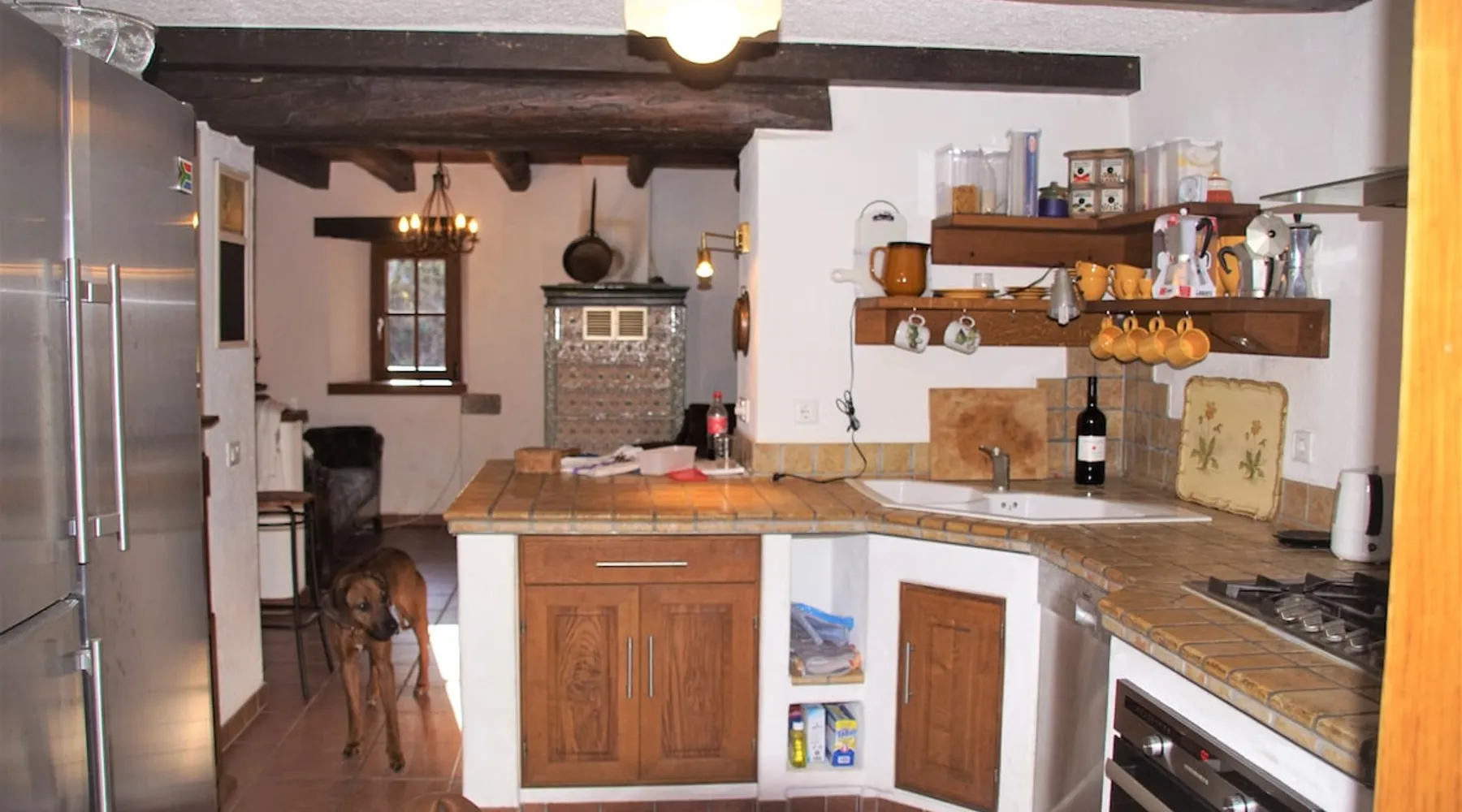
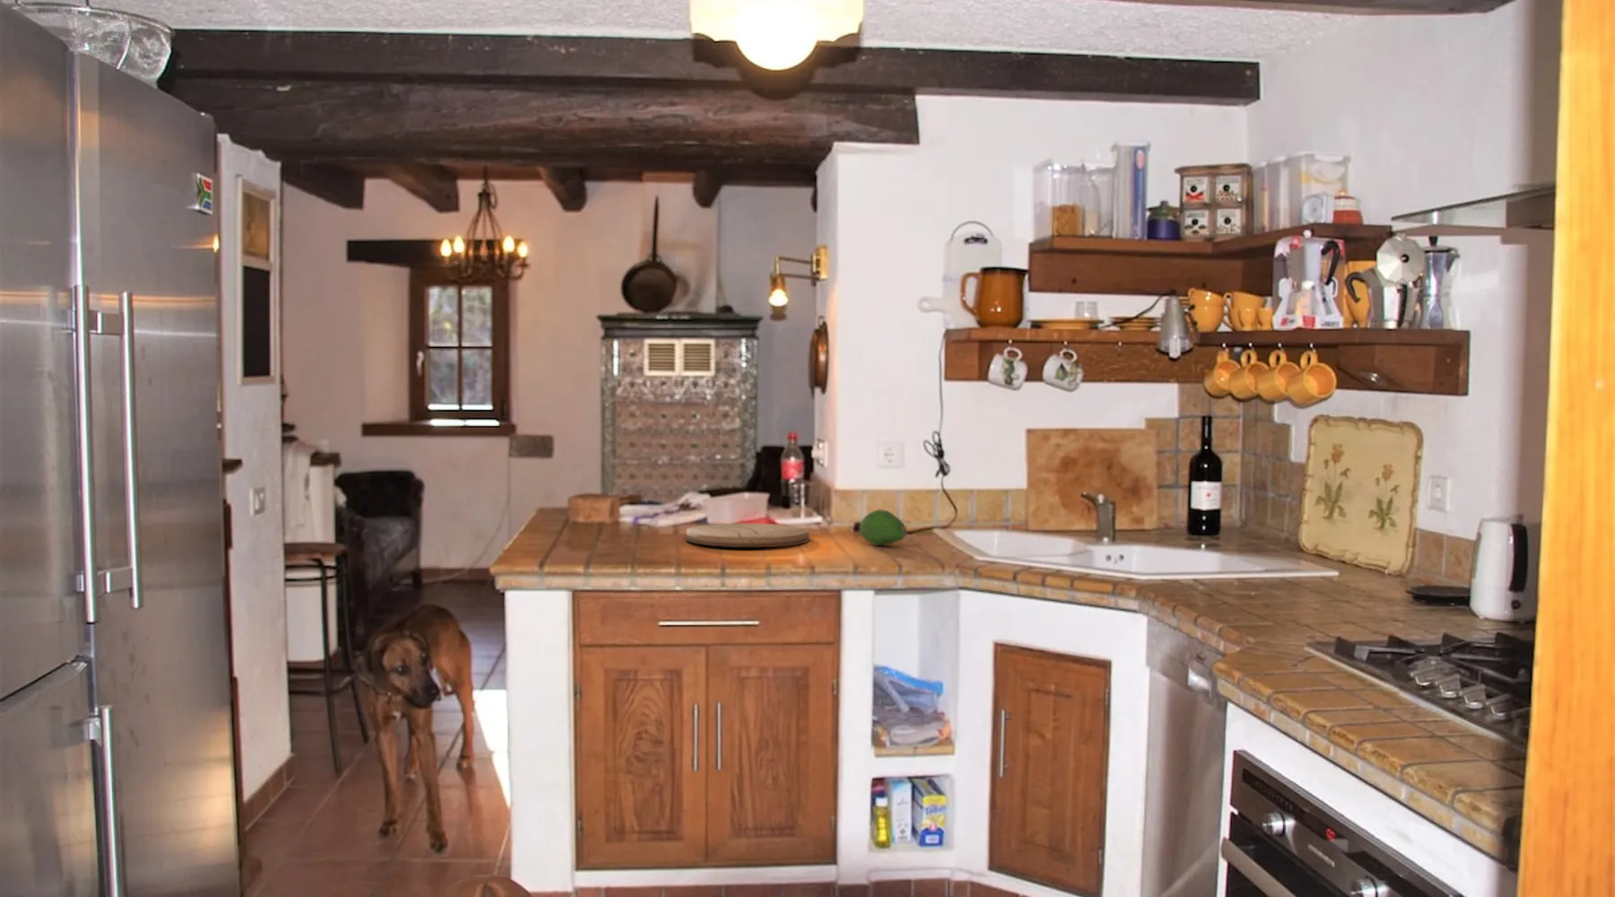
+ cutting board (748, 535)
+ fruit (883, 527)
